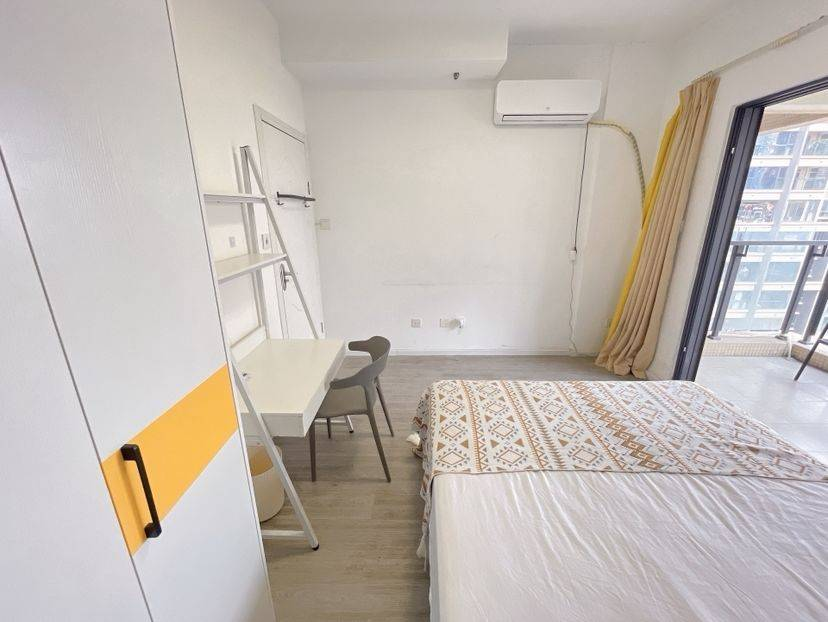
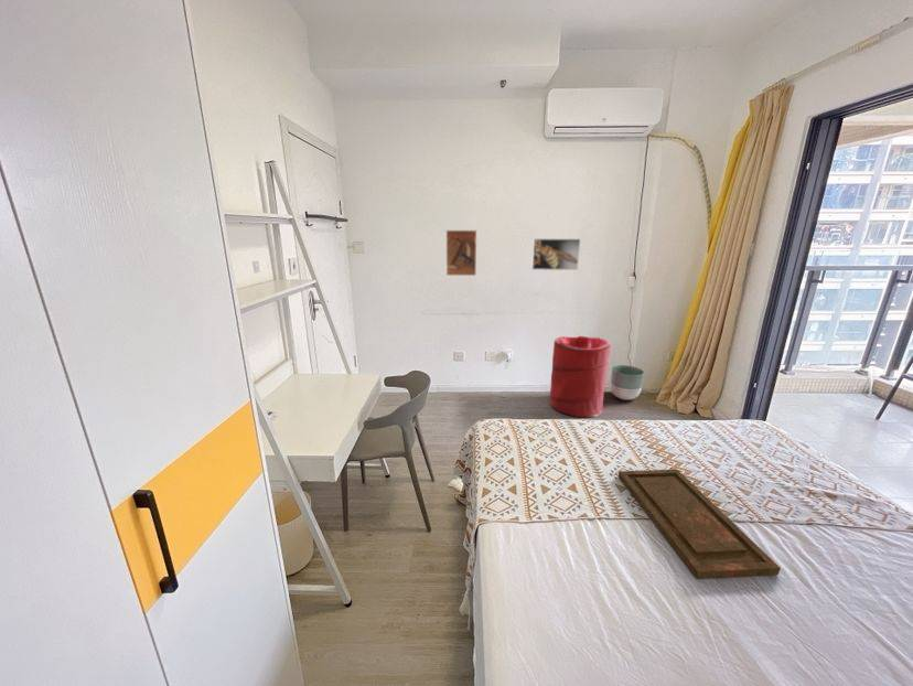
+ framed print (461, 253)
+ laundry hamper (578, 373)
+ tray (685, 514)
+ planter (625, 384)
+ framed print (555, 254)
